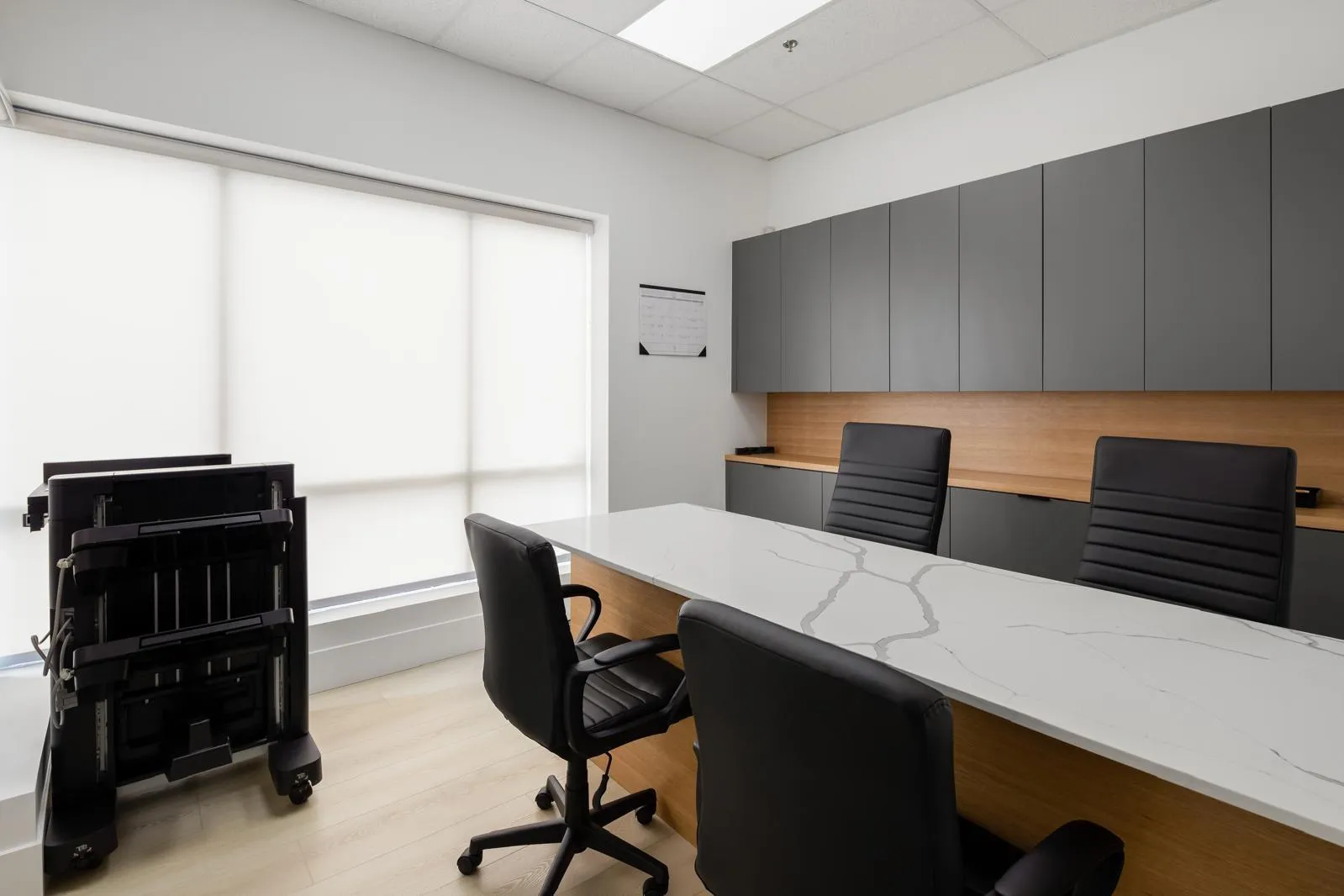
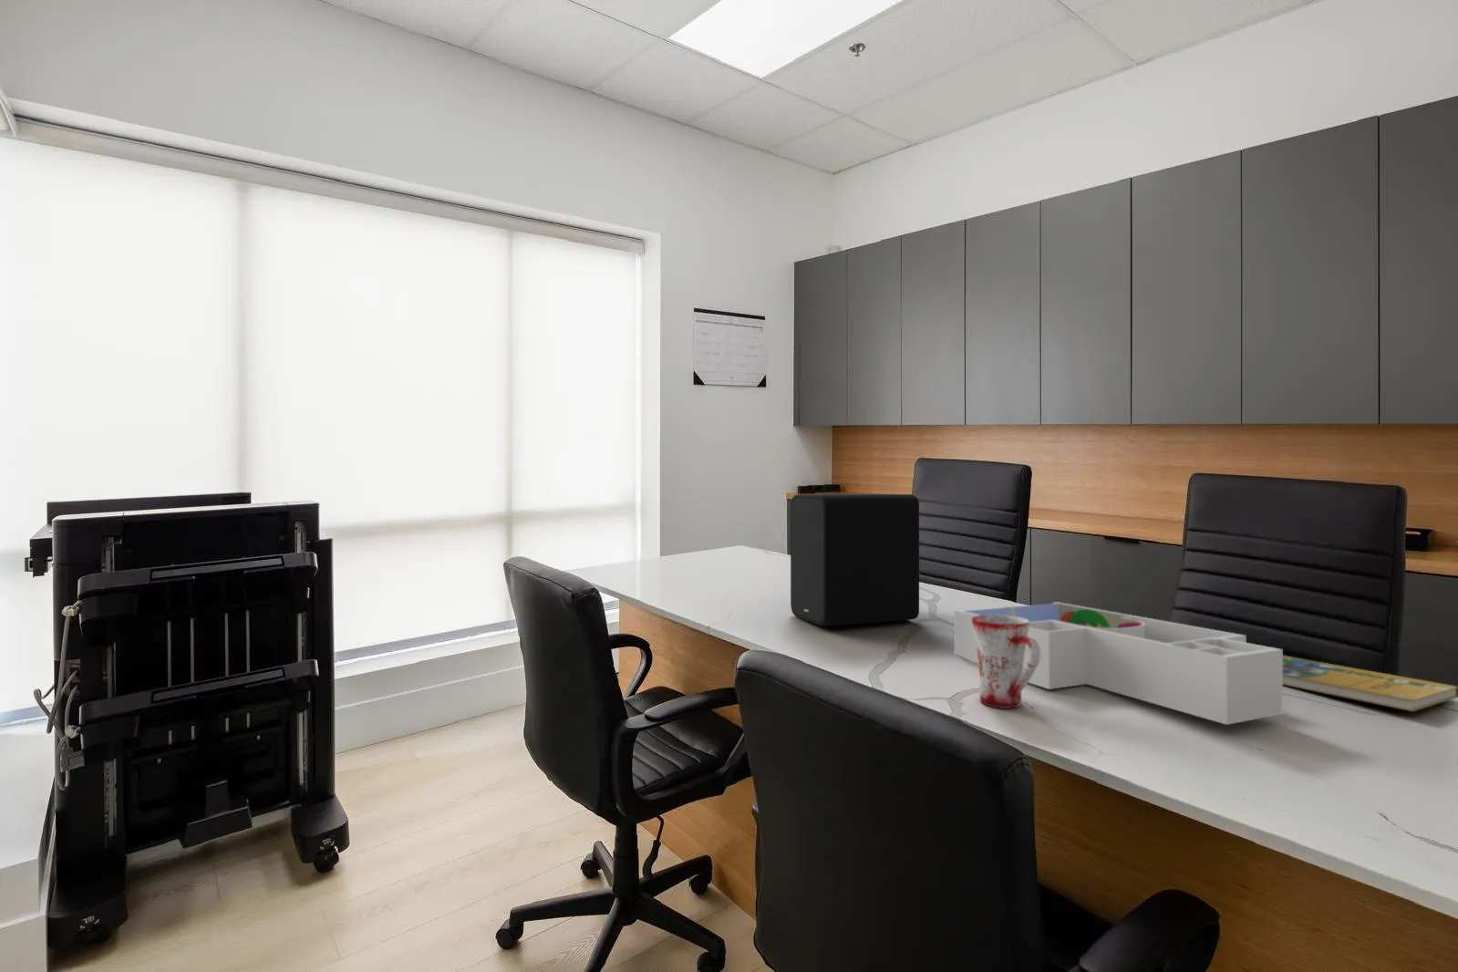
+ mug (1009, 663)
+ booklet (1335, 679)
+ desk organizer (1108, 653)
+ speaker (857, 557)
